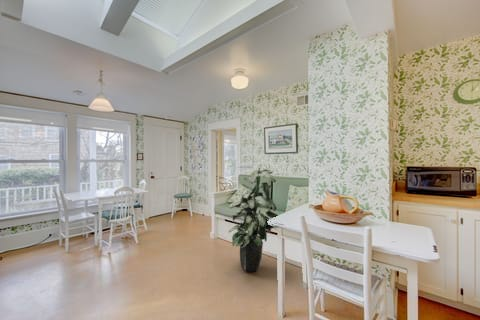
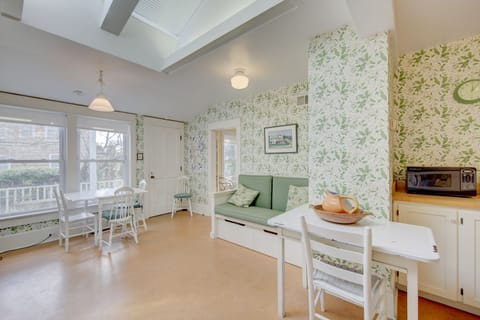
- indoor plant (251, 216)
